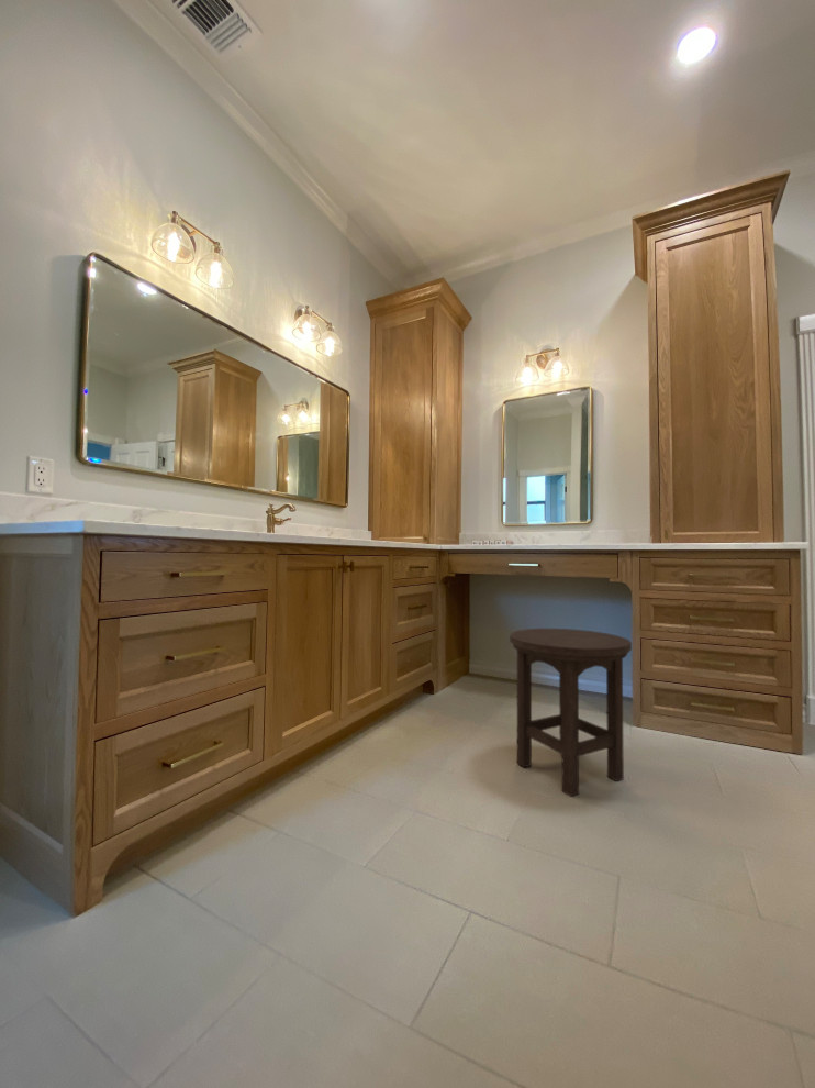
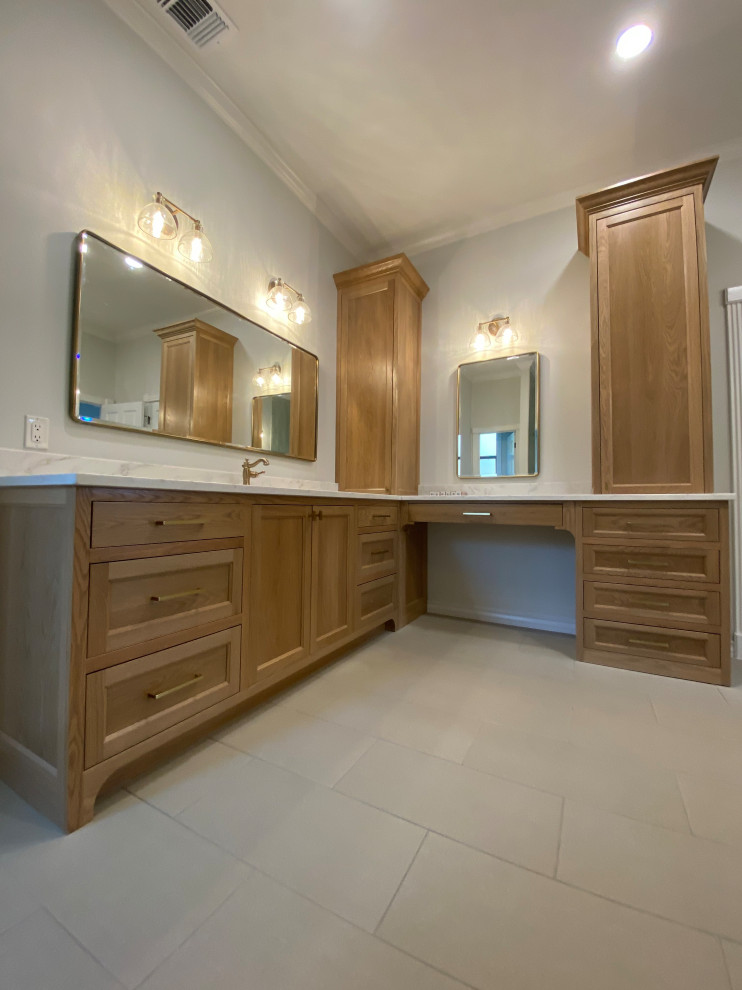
- stool (568, 703)
